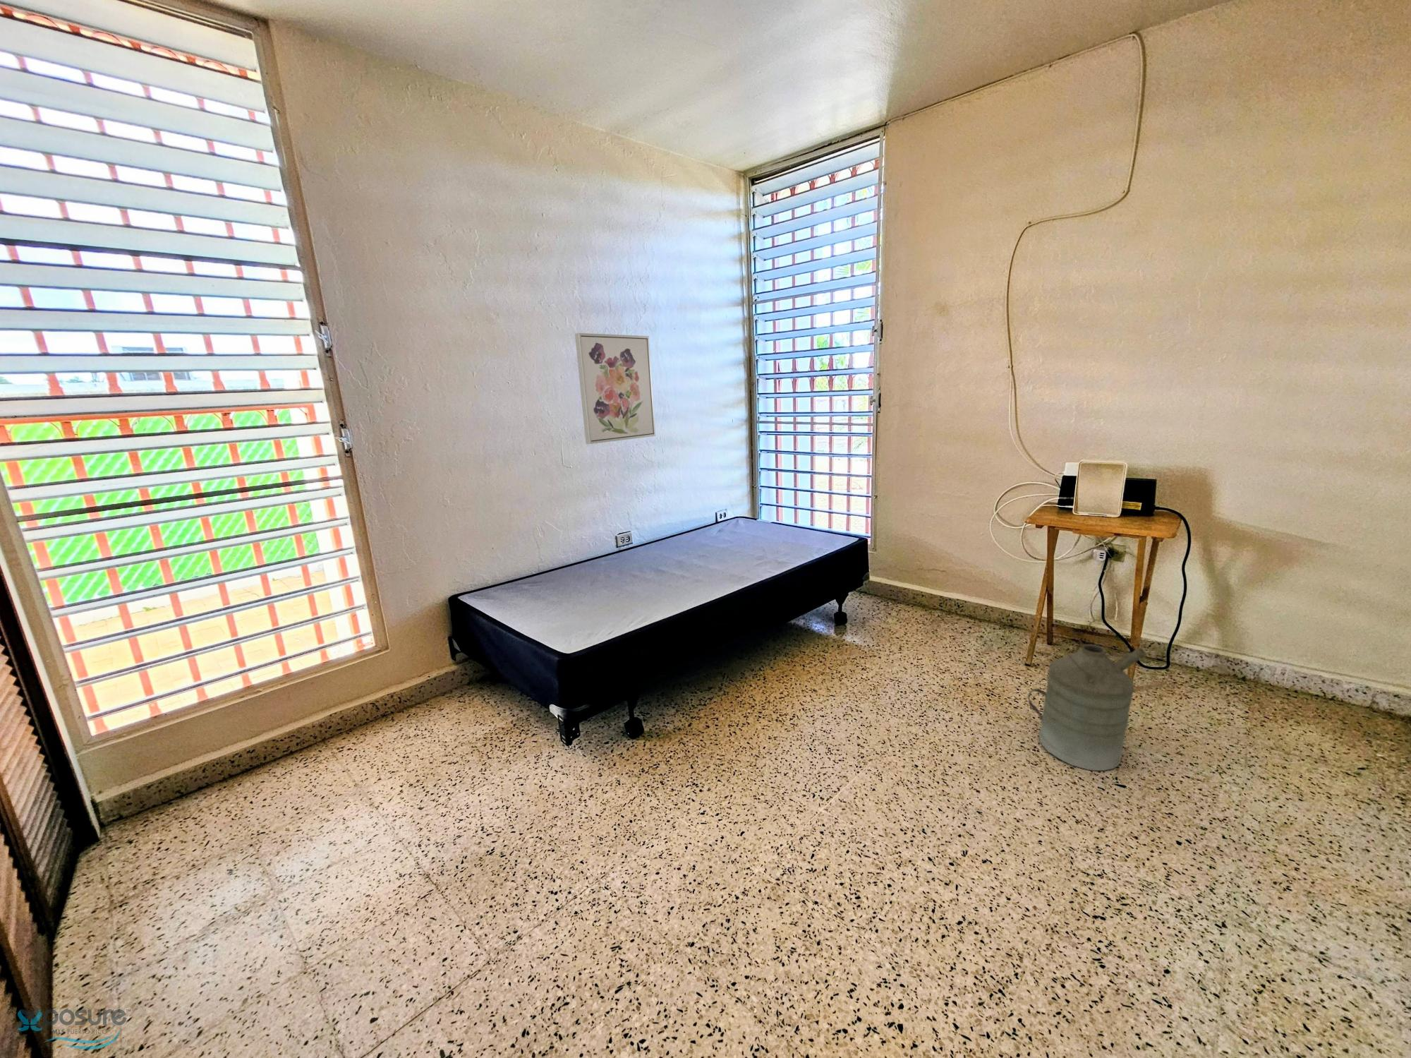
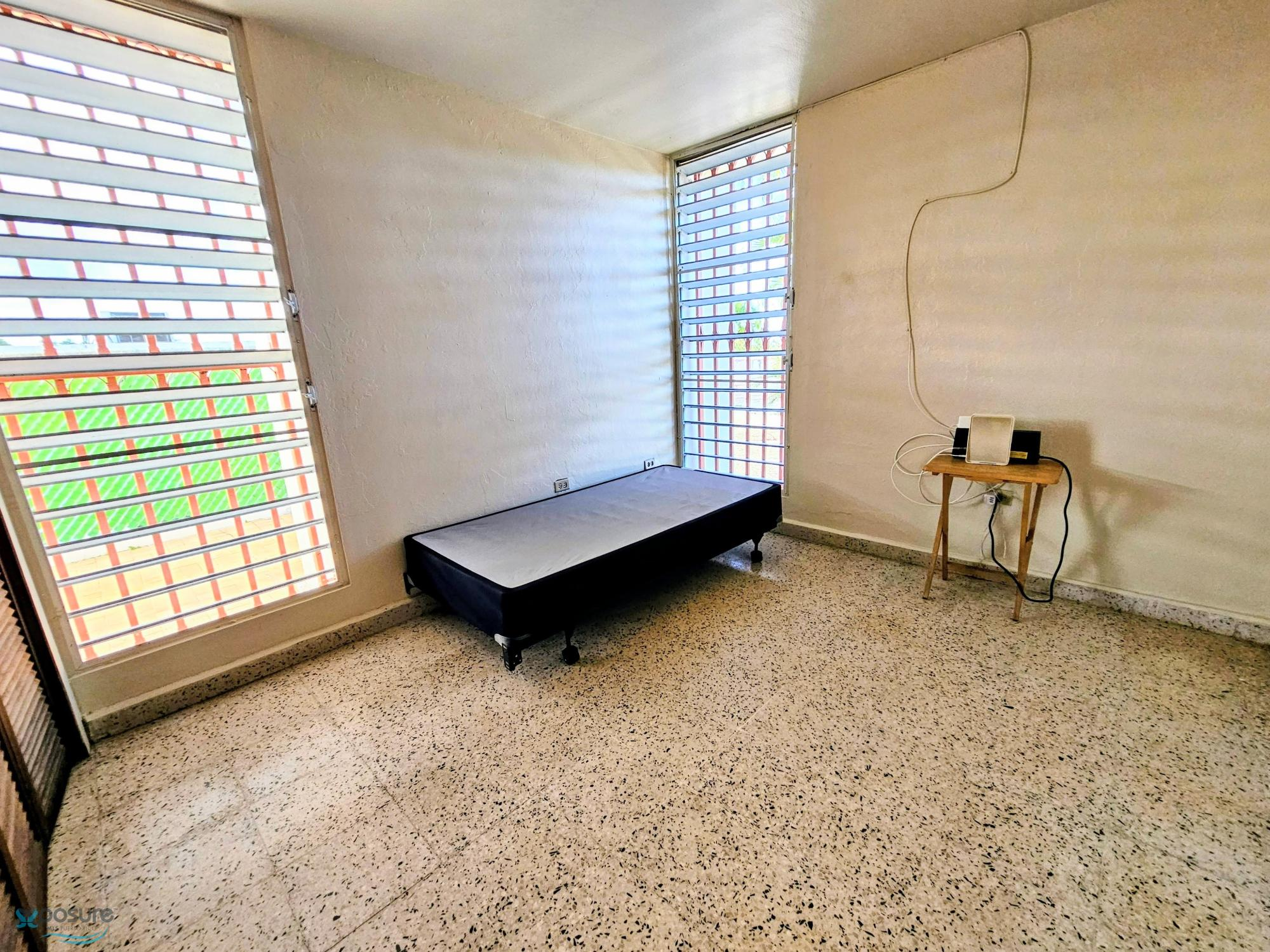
- wall art (618, 388)
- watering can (1081, 689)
